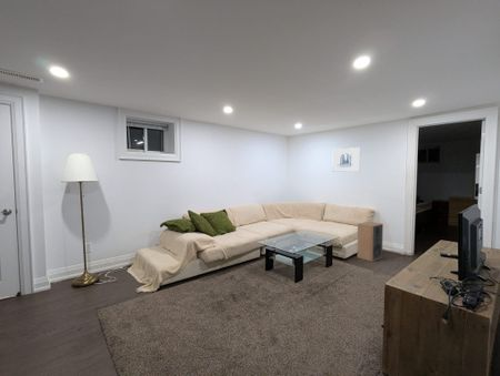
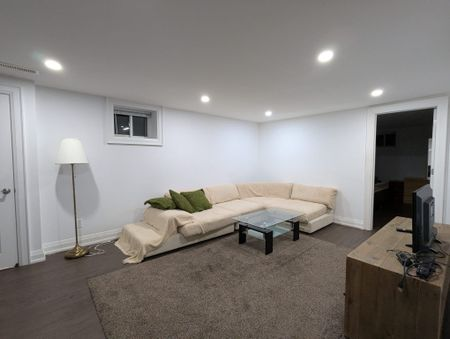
- wall art (346, 160)
- speaker (370, 241)
